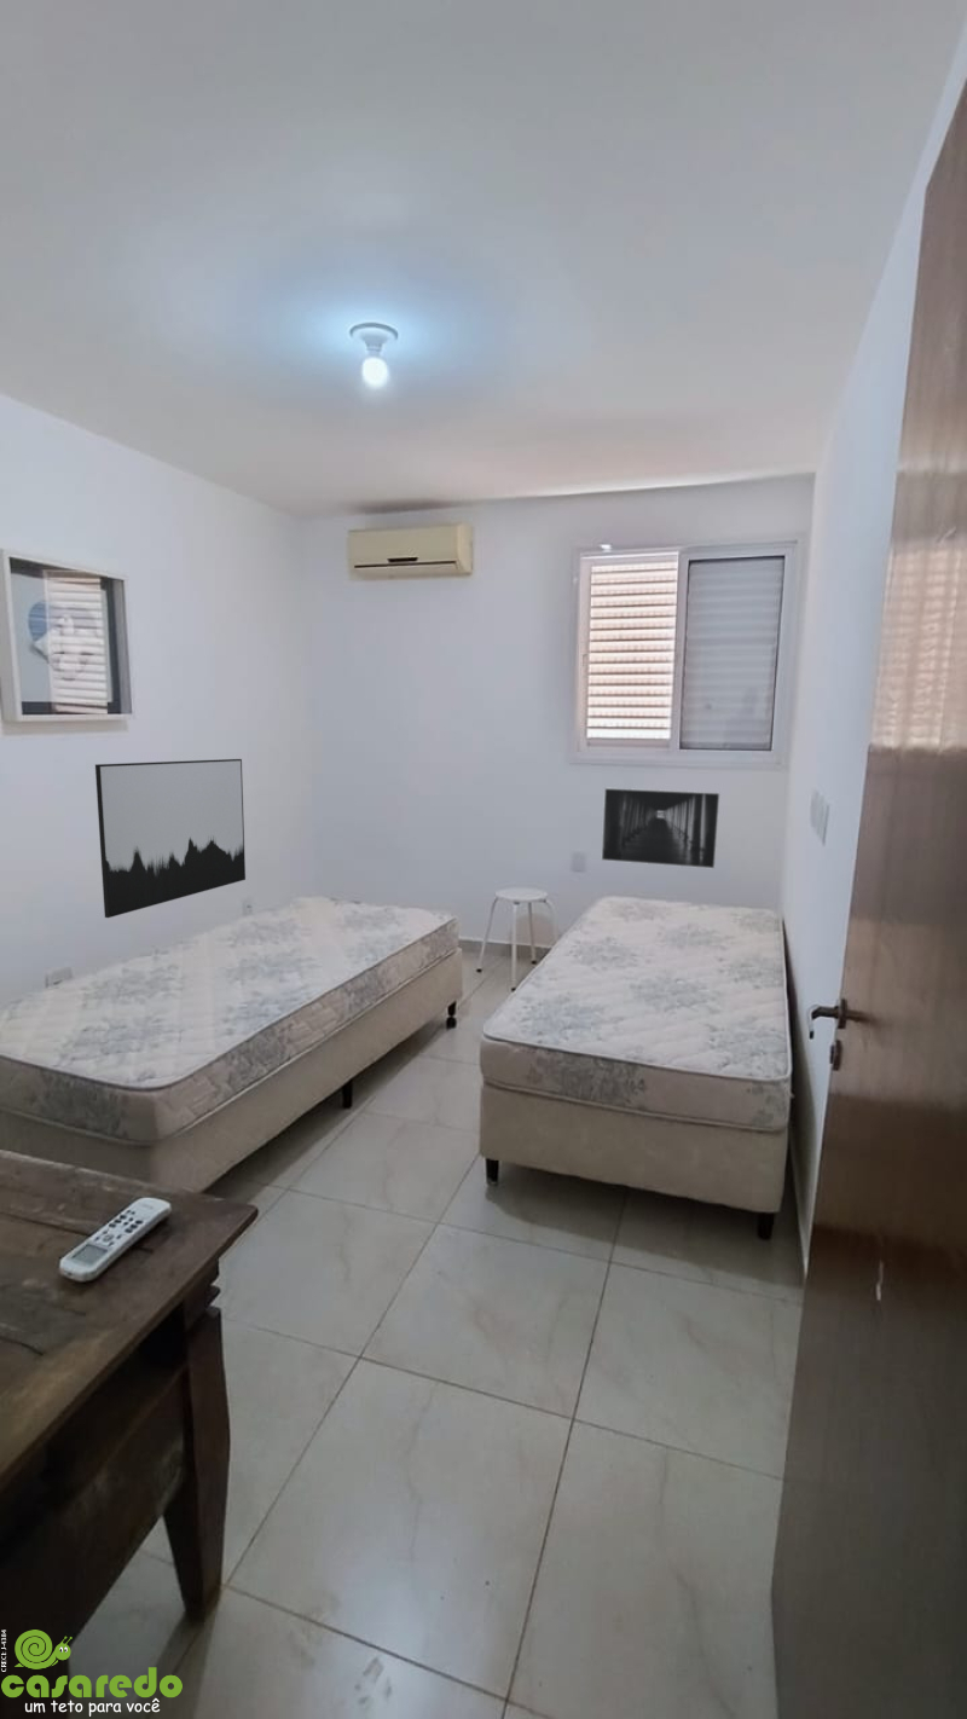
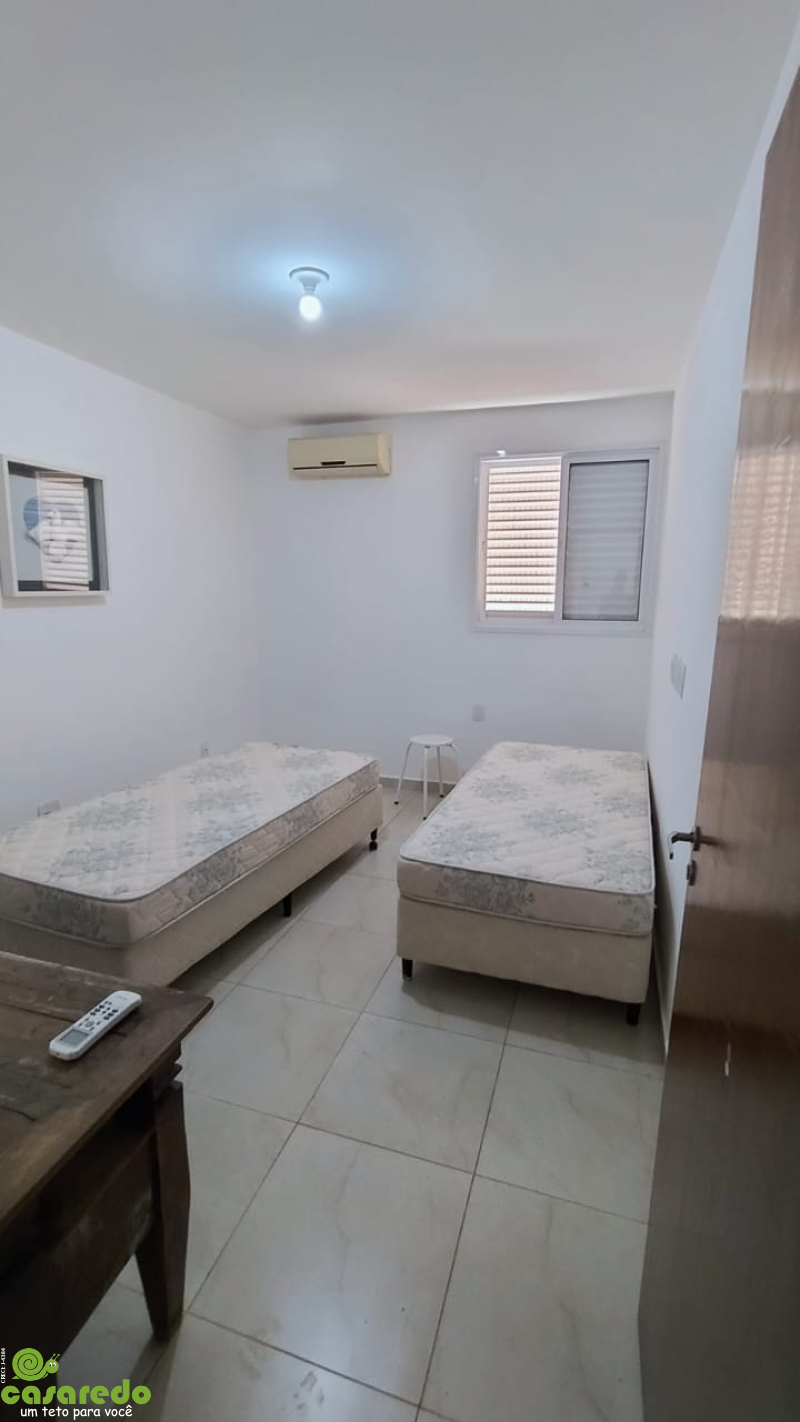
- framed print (659, 827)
- wall art (180, 829)
